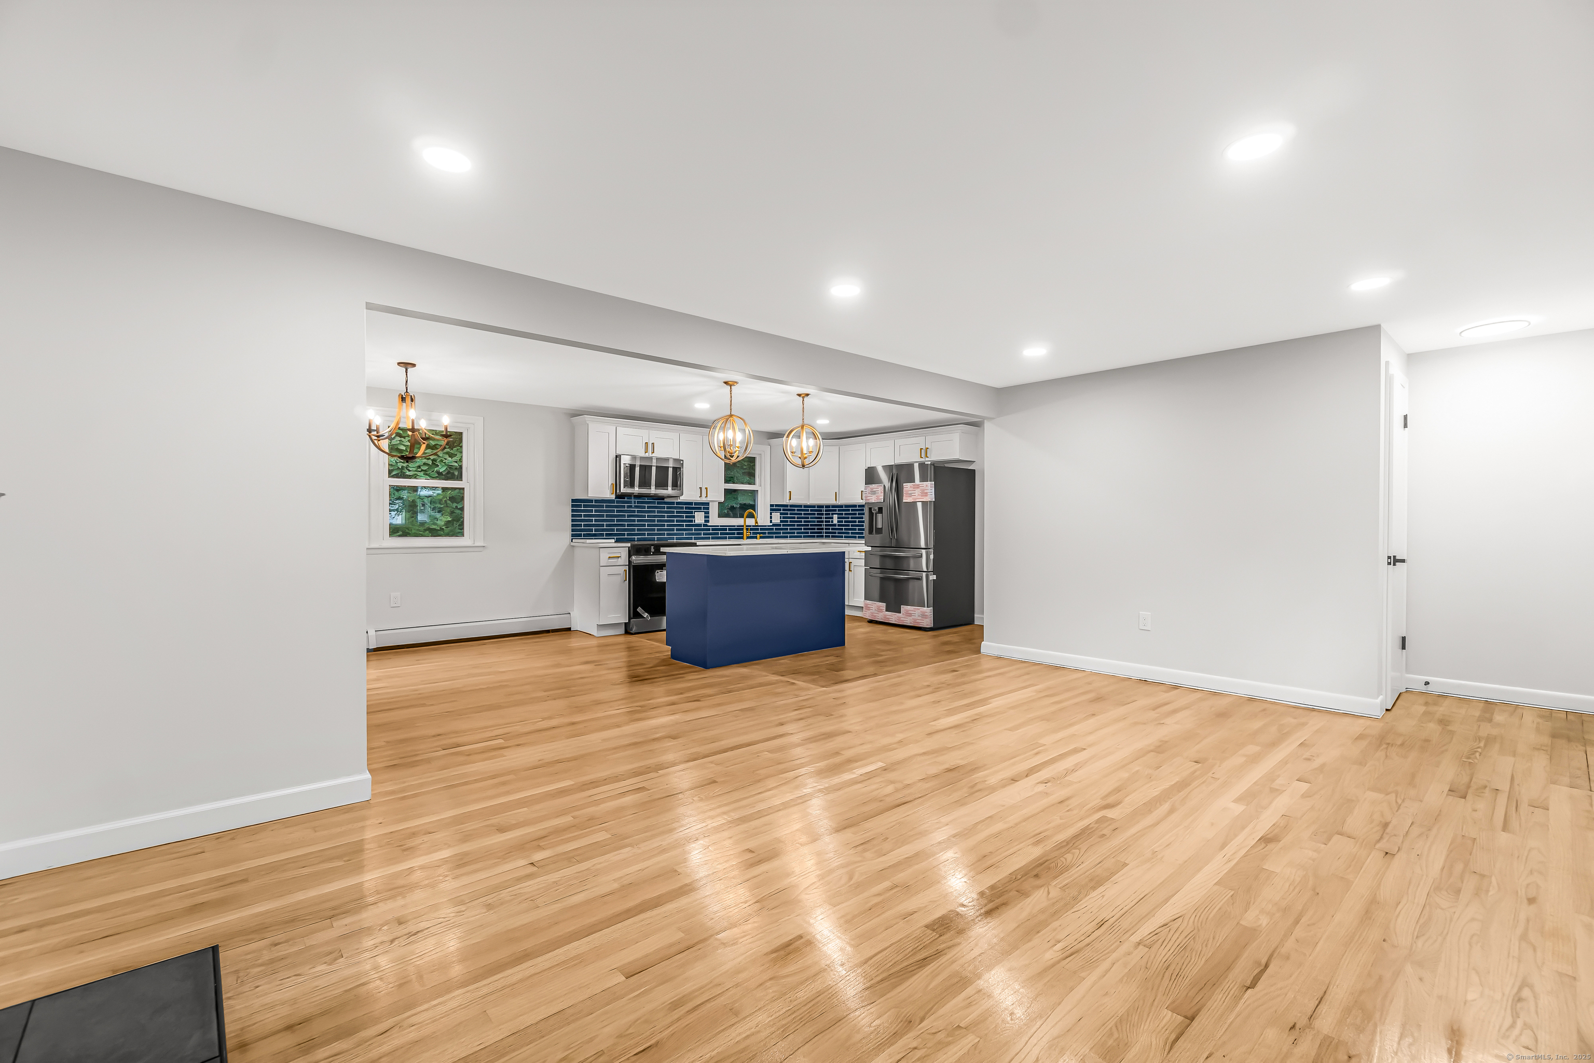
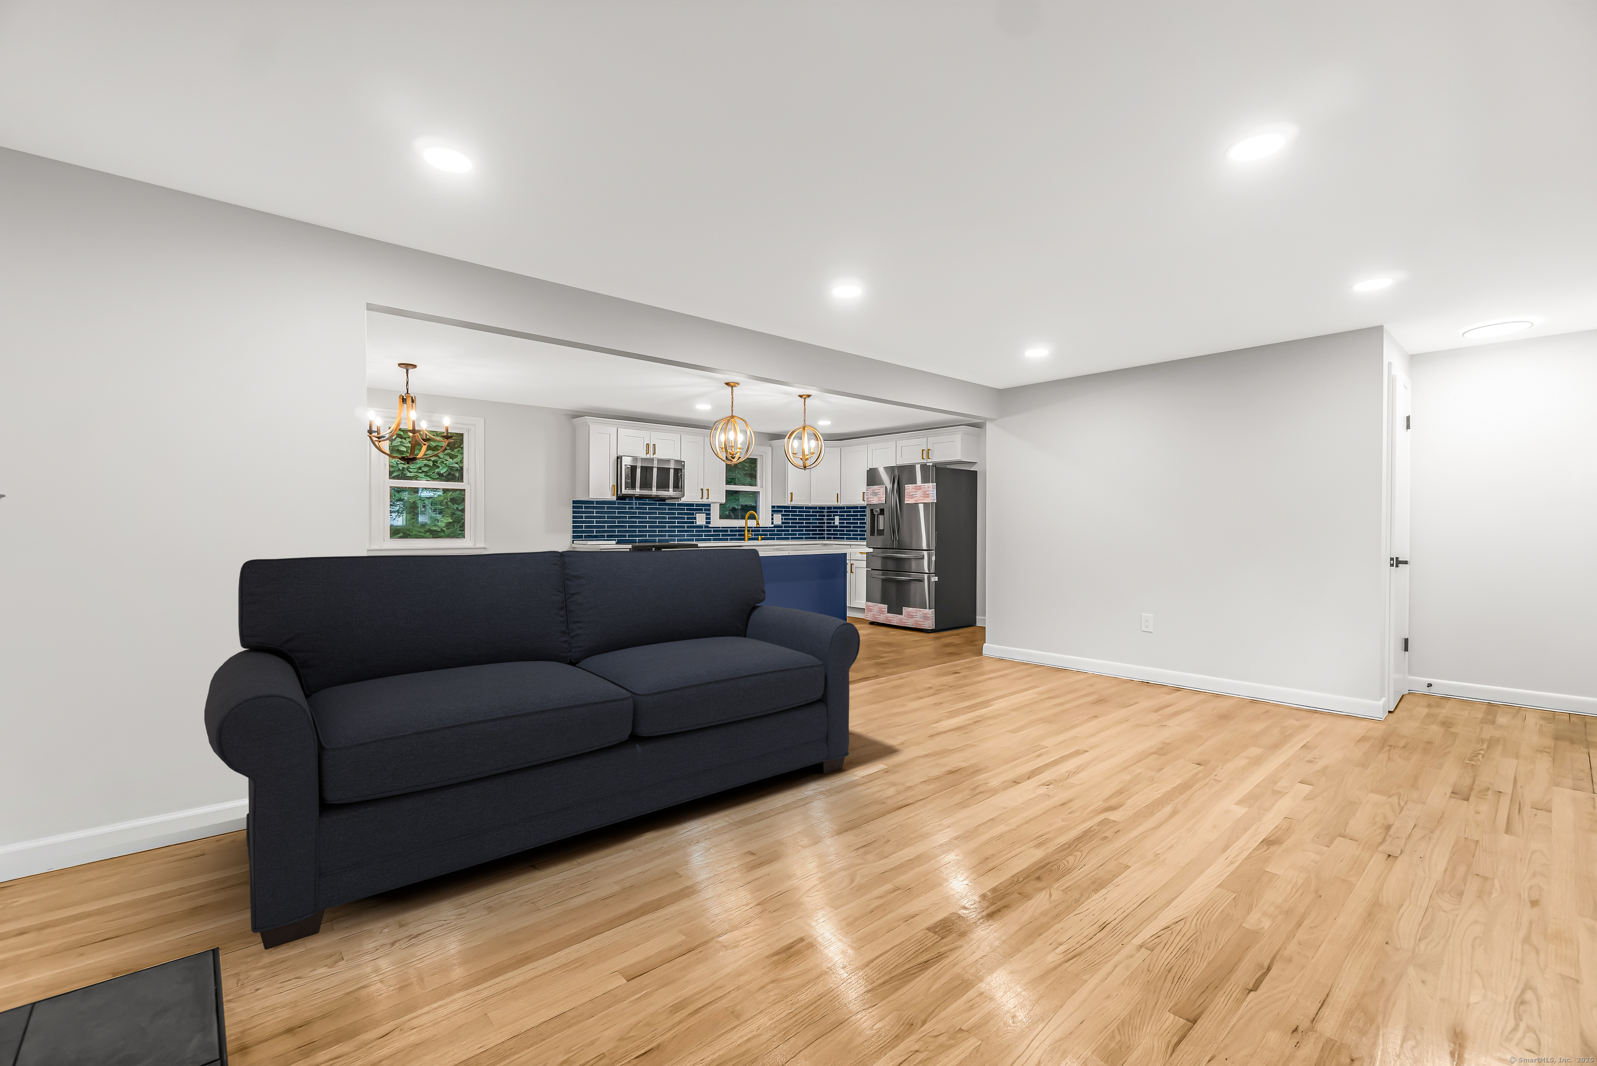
+ sofa (586, 676)
